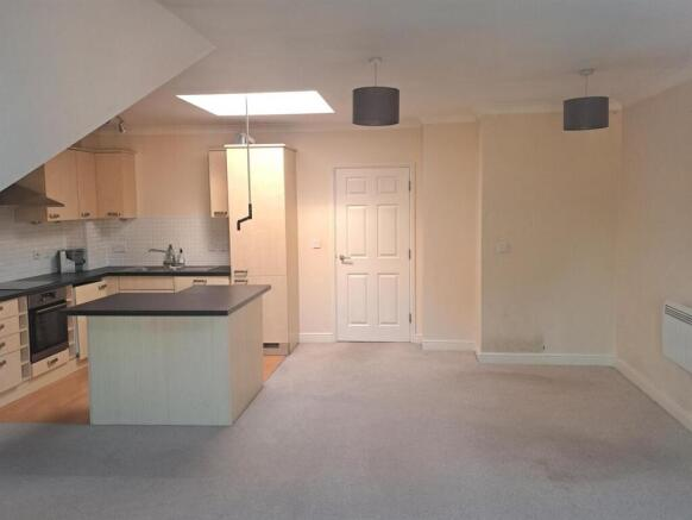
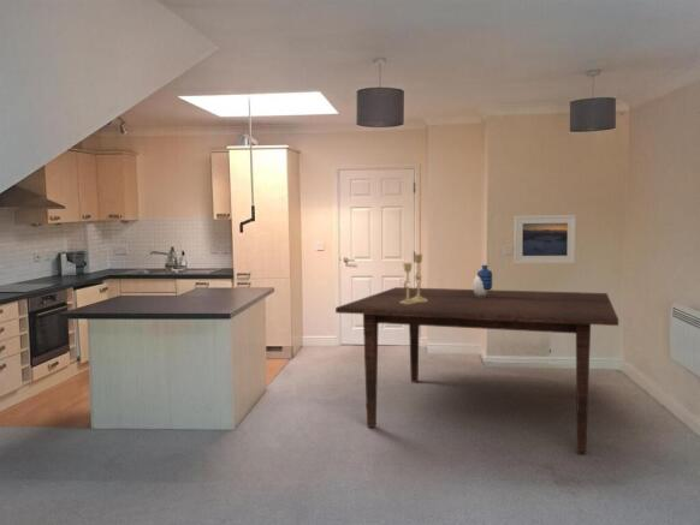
+ candlestick (415, 278)
+ vase (482, 280)
+ table (481, 328)
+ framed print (544, 239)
